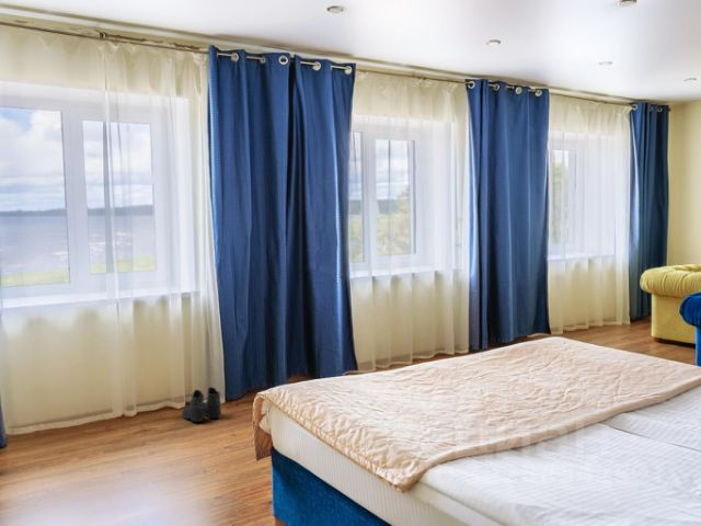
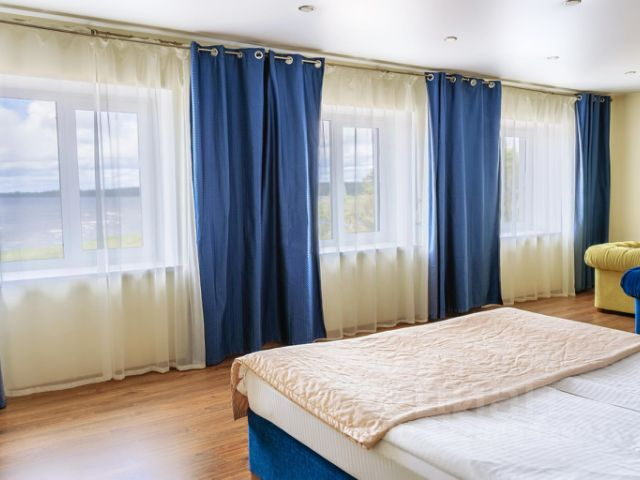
- boots (200, 402)
